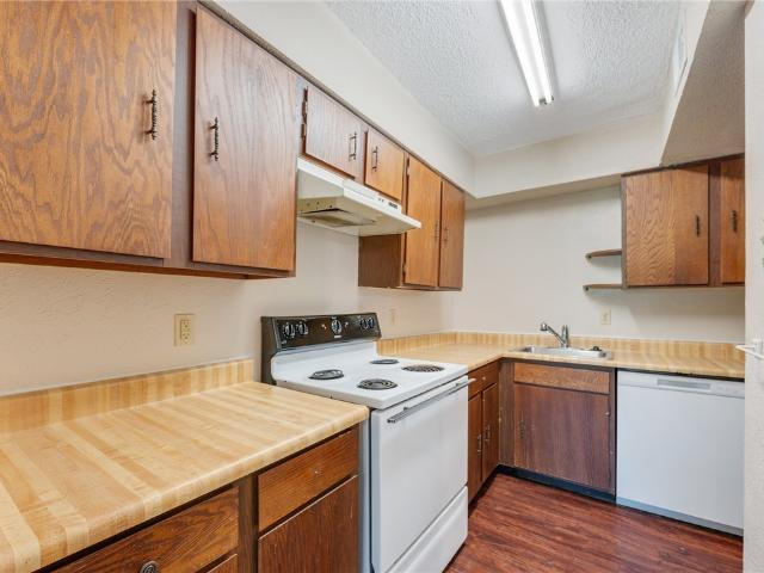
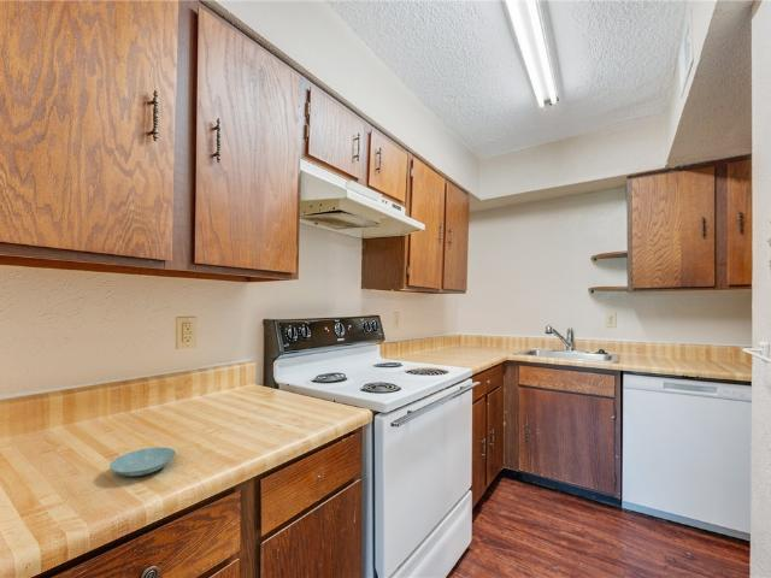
+ saucer (143, 462)
